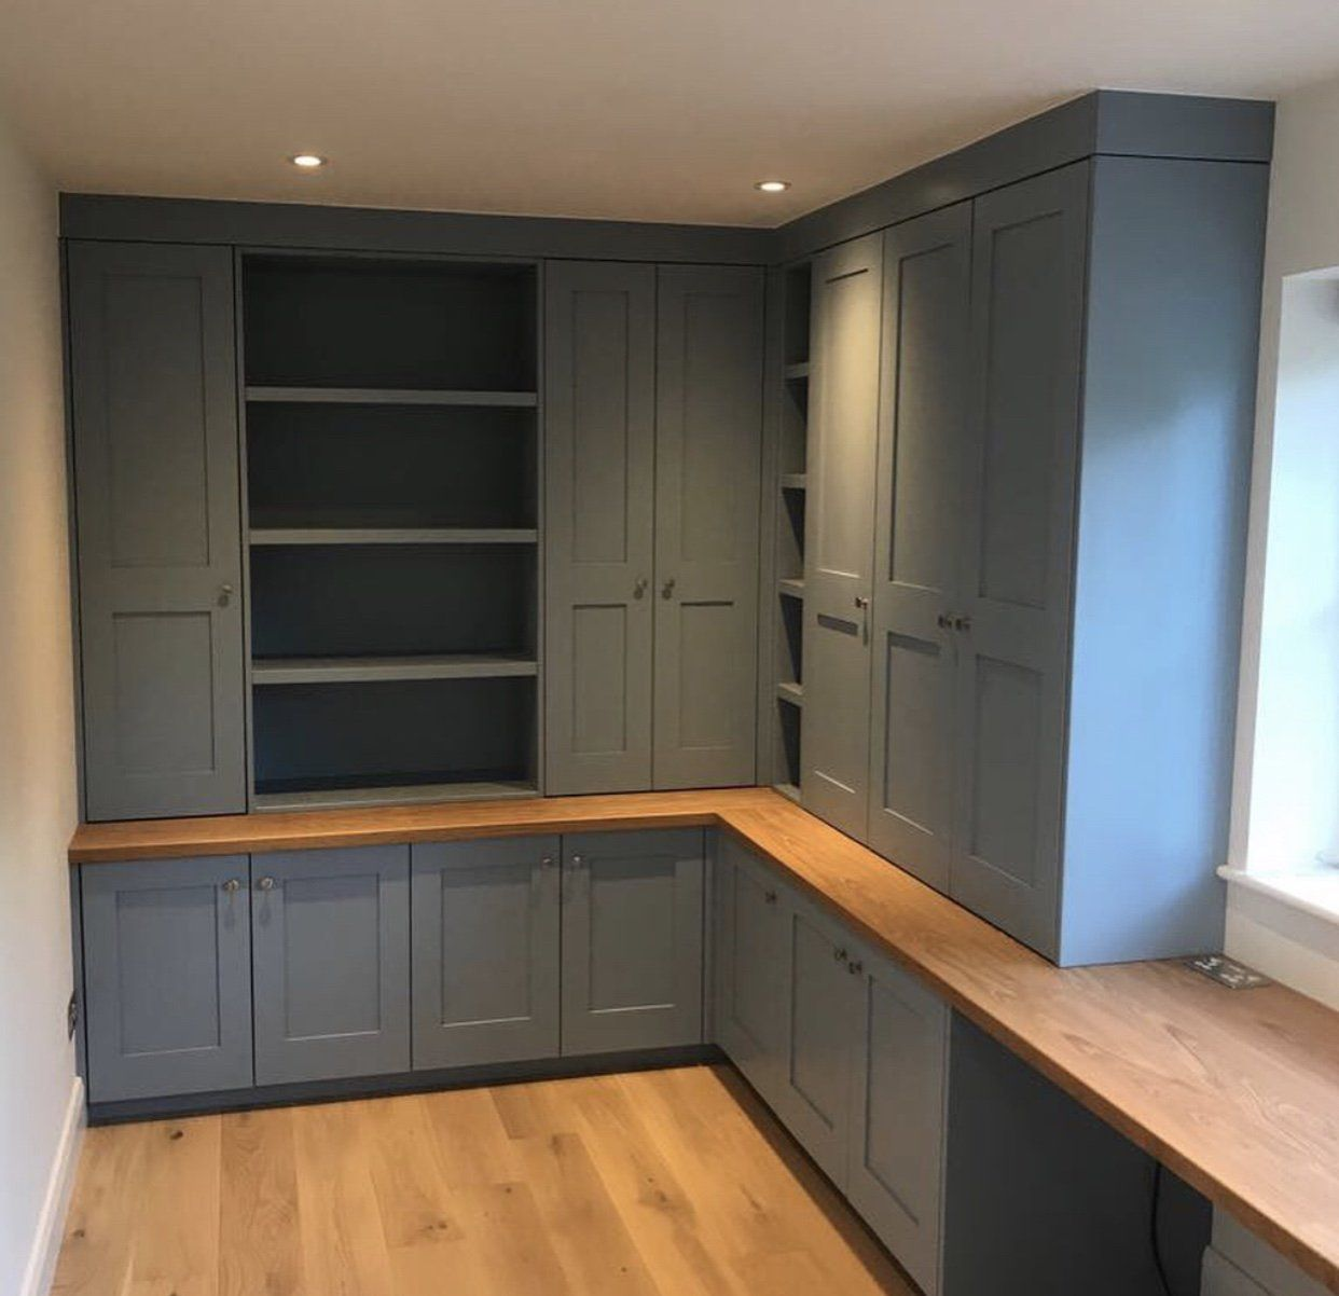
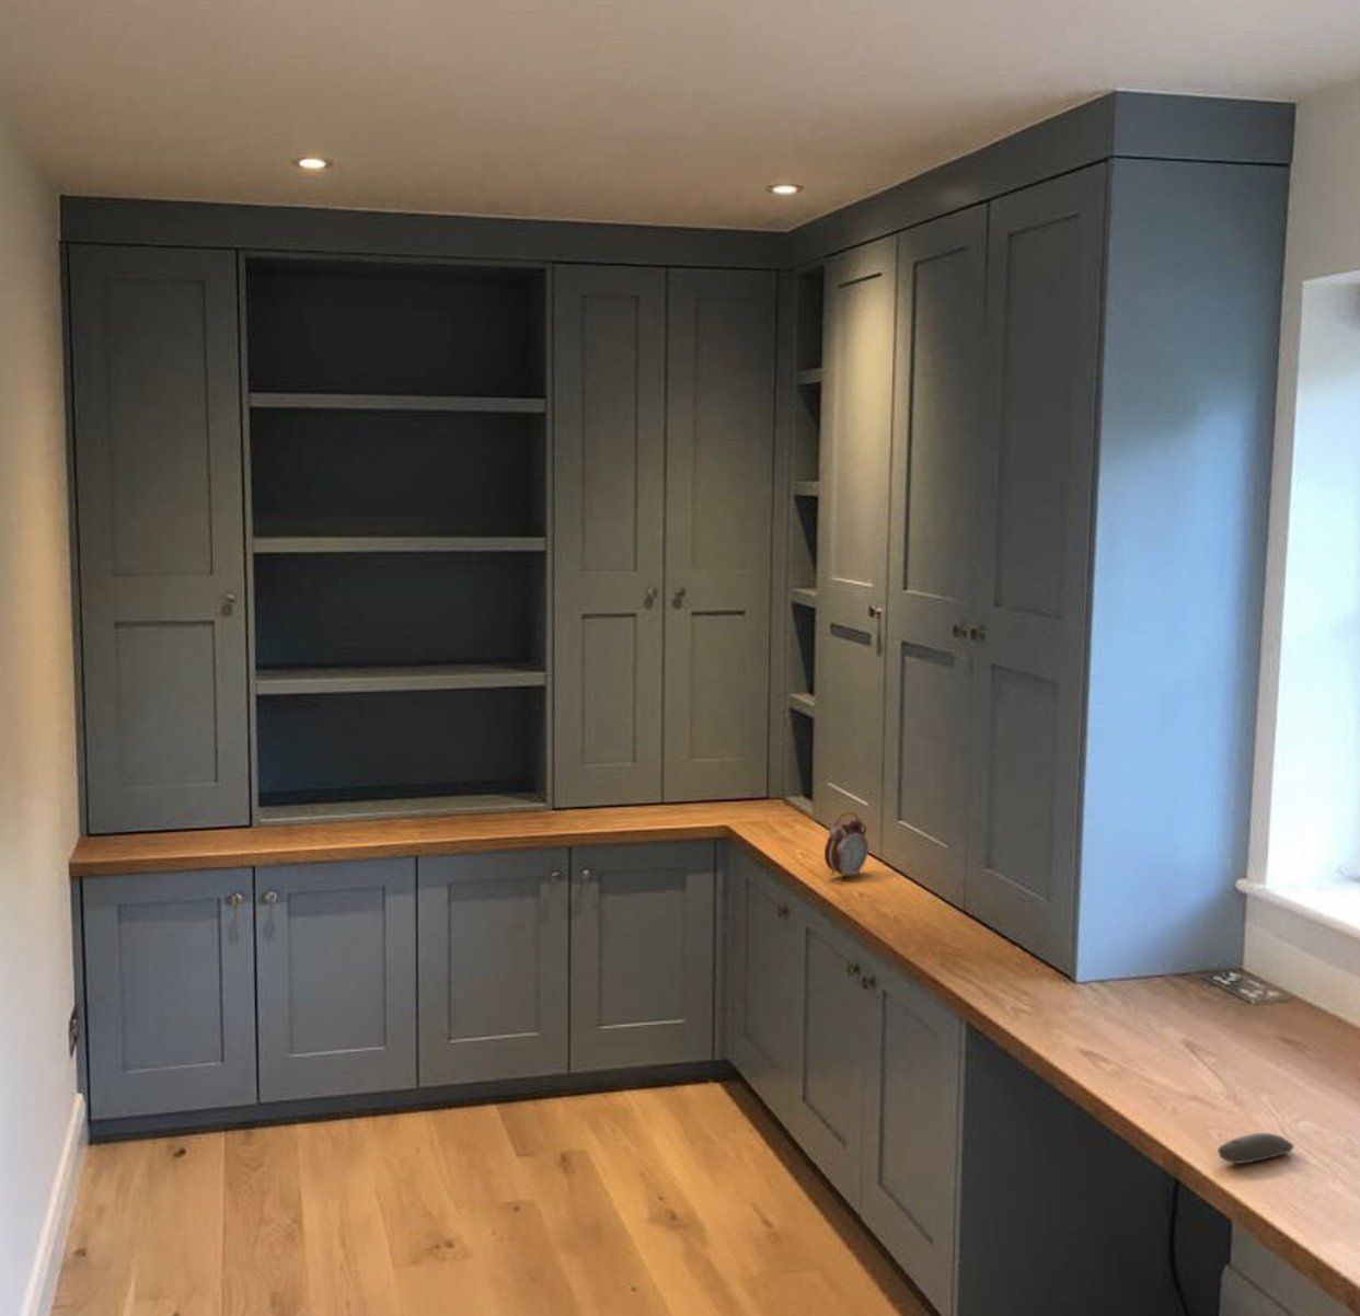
+ alarm clock (846, 844)
+ computer mouse (1256, 1146)
